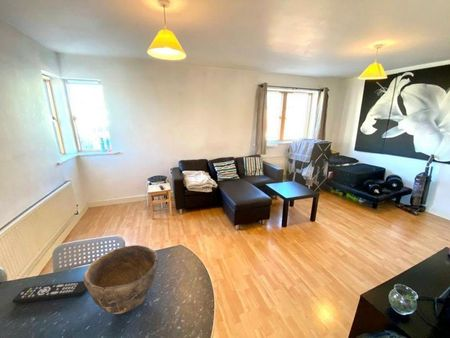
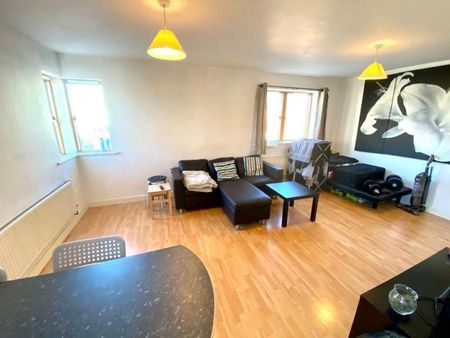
- bowl (125, 282)
- remote control (53, 291)
